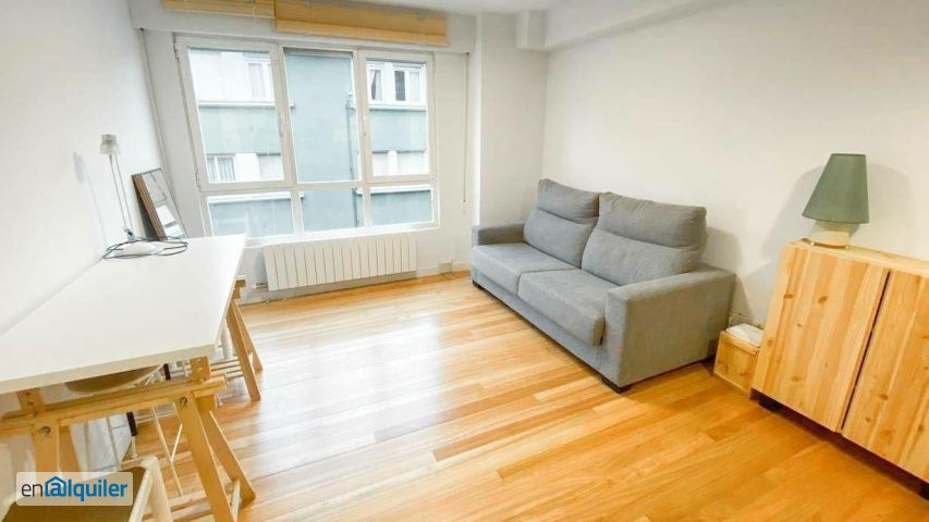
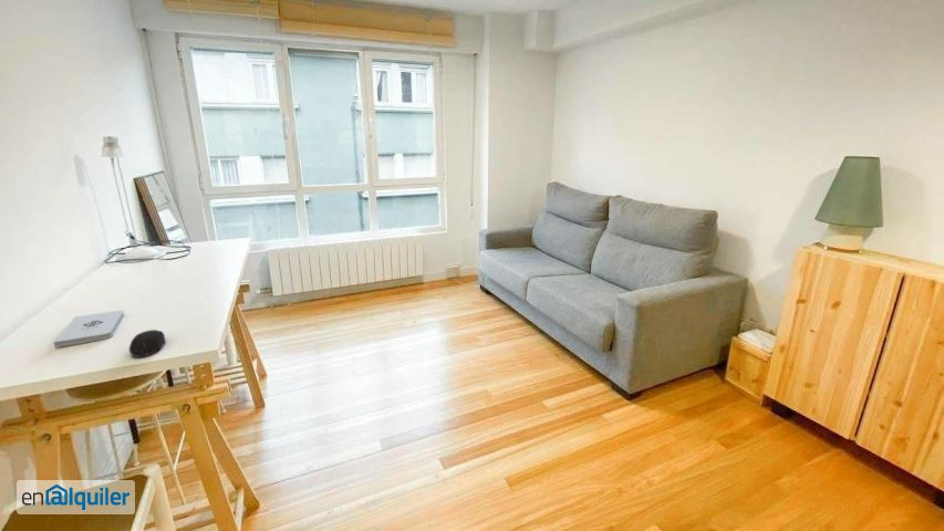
+ computer mouse (146, 341)
+ notepad (92, 326)
